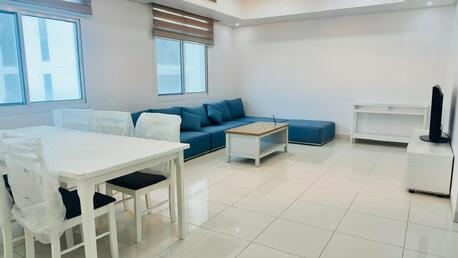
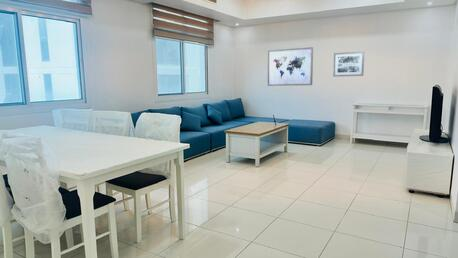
+ wall art (289, 67)
+ wall art (348, 64)
